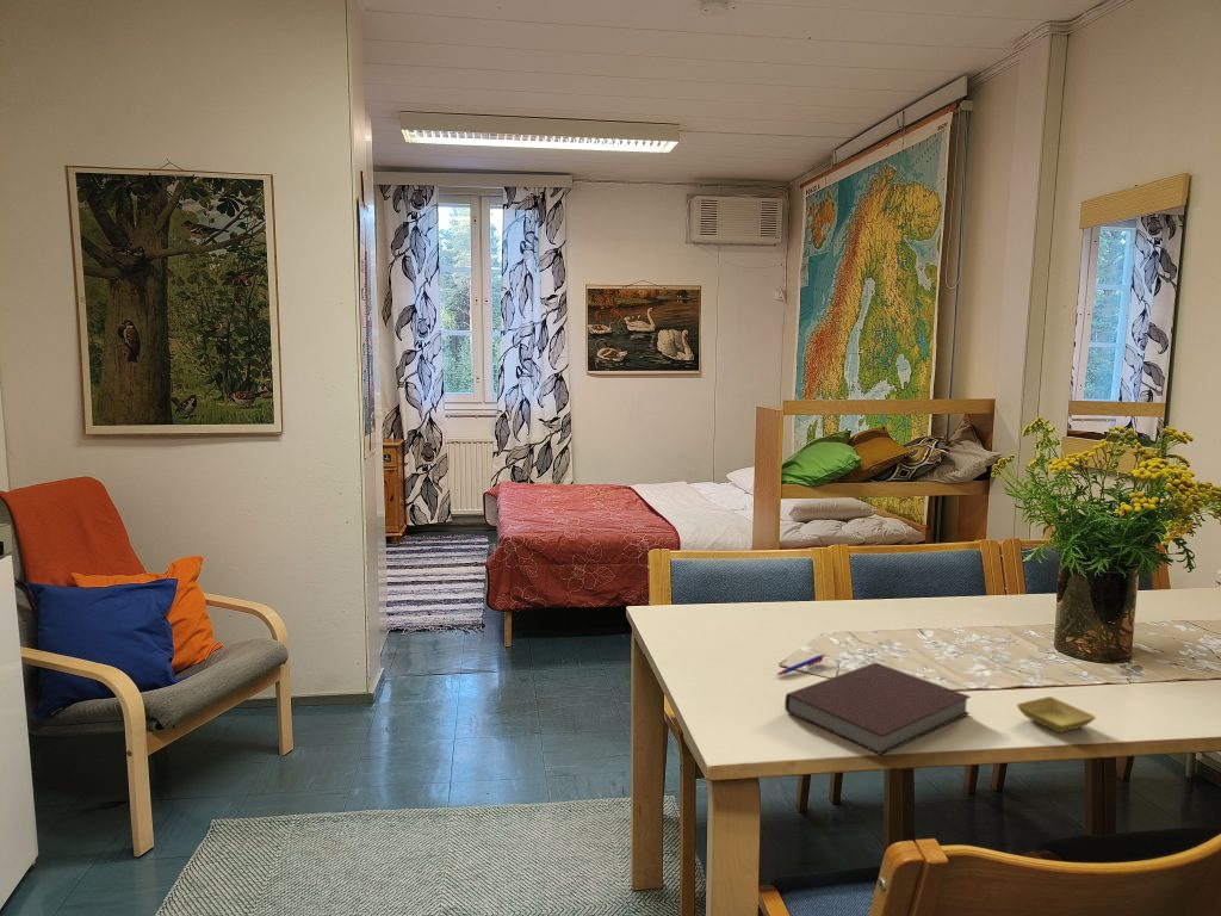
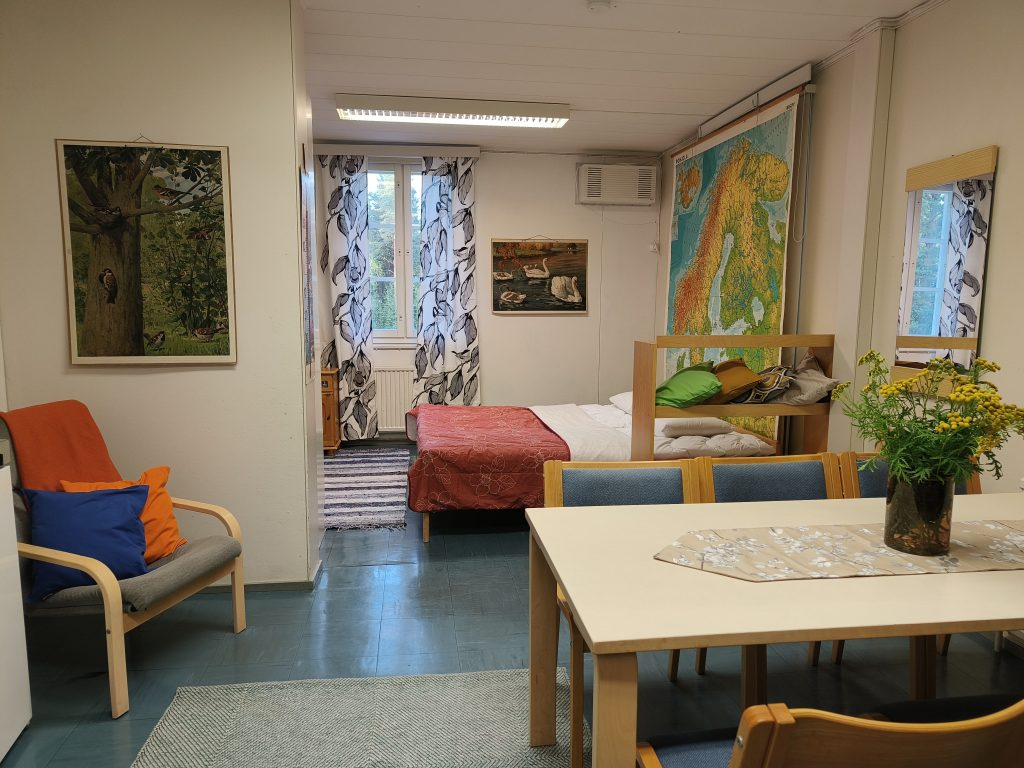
- pen (800, 664)
- notebook (876, 703)
- saucer (1055, 716)
